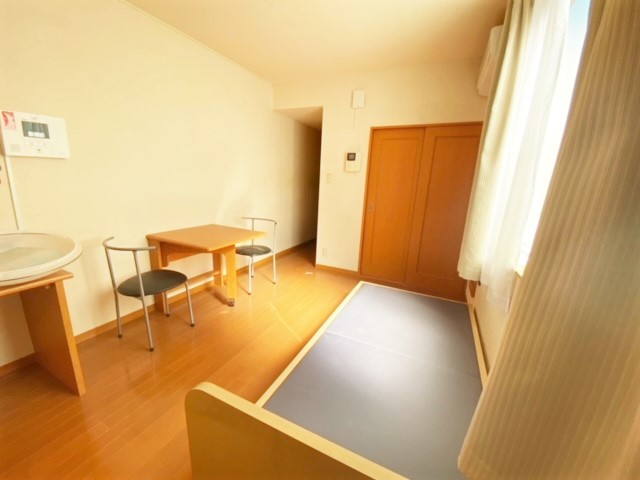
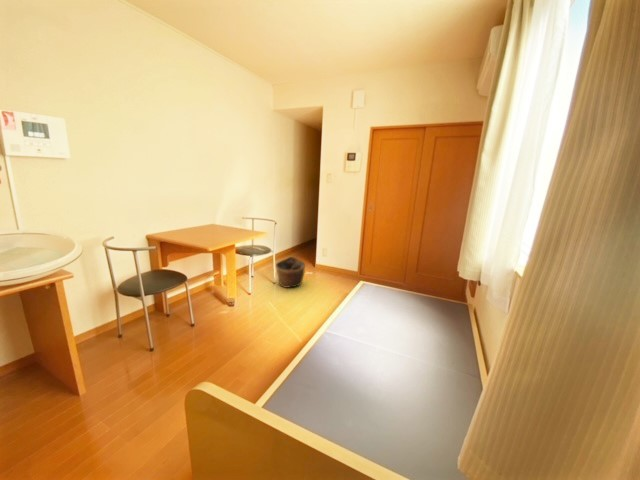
+ basket (290, 273)
